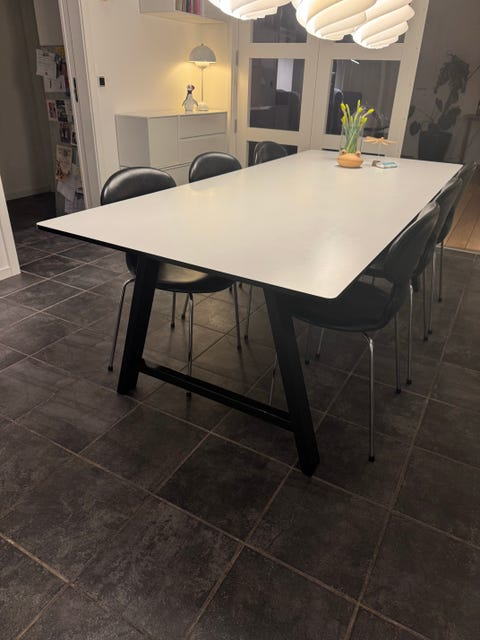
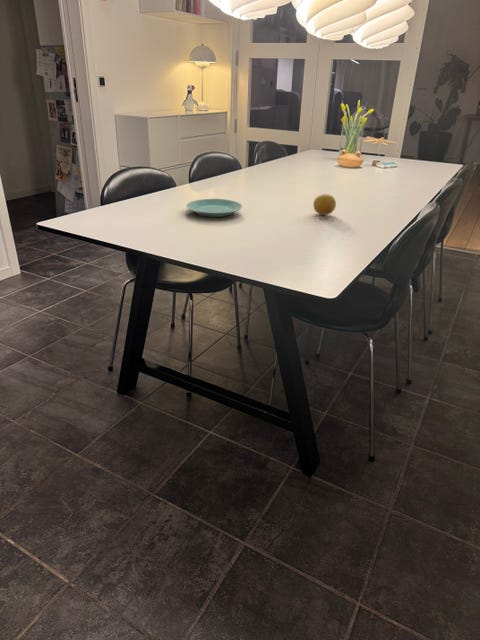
+ plate (214, 208)
+ fruit (324, 204)
